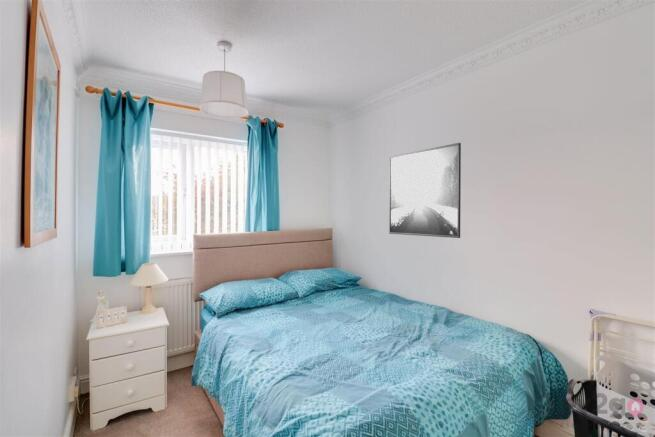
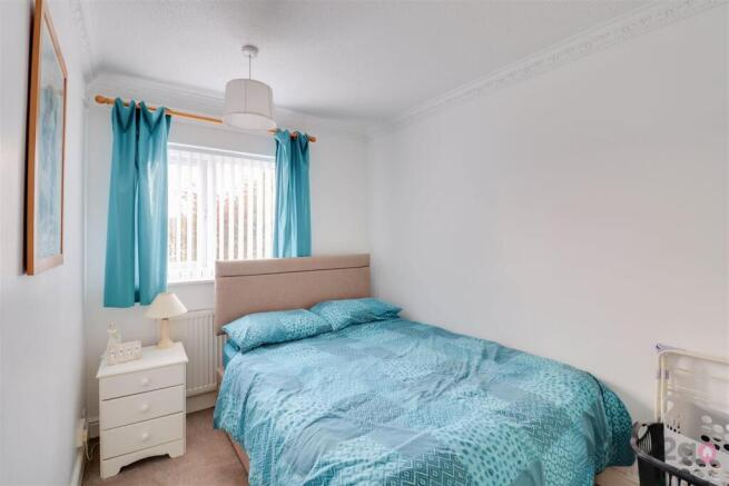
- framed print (421, 193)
